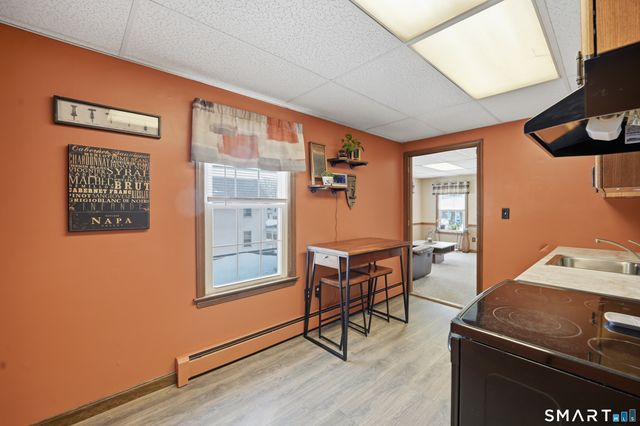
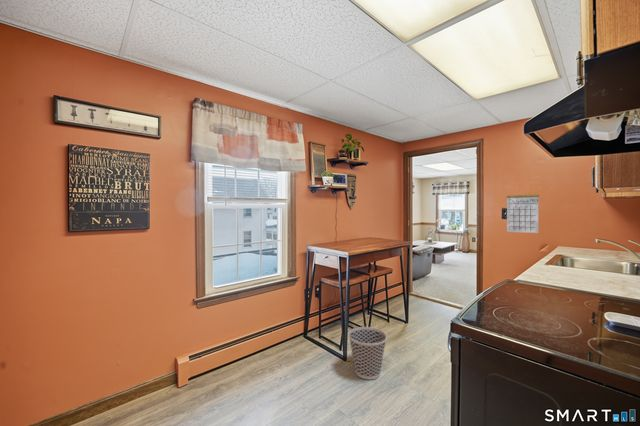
+ calendar (522, 209)
+ wastebasket (367, 353)
